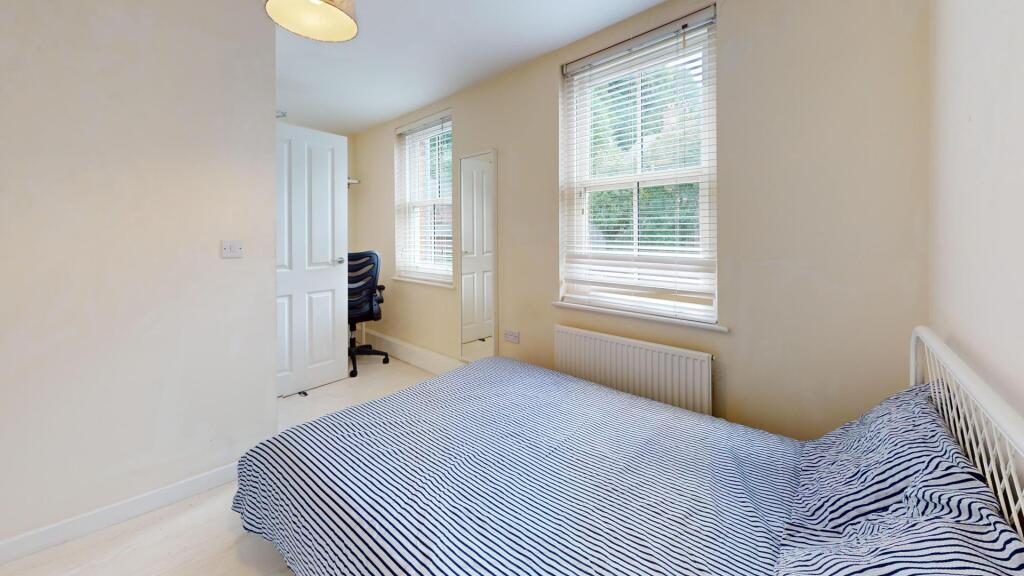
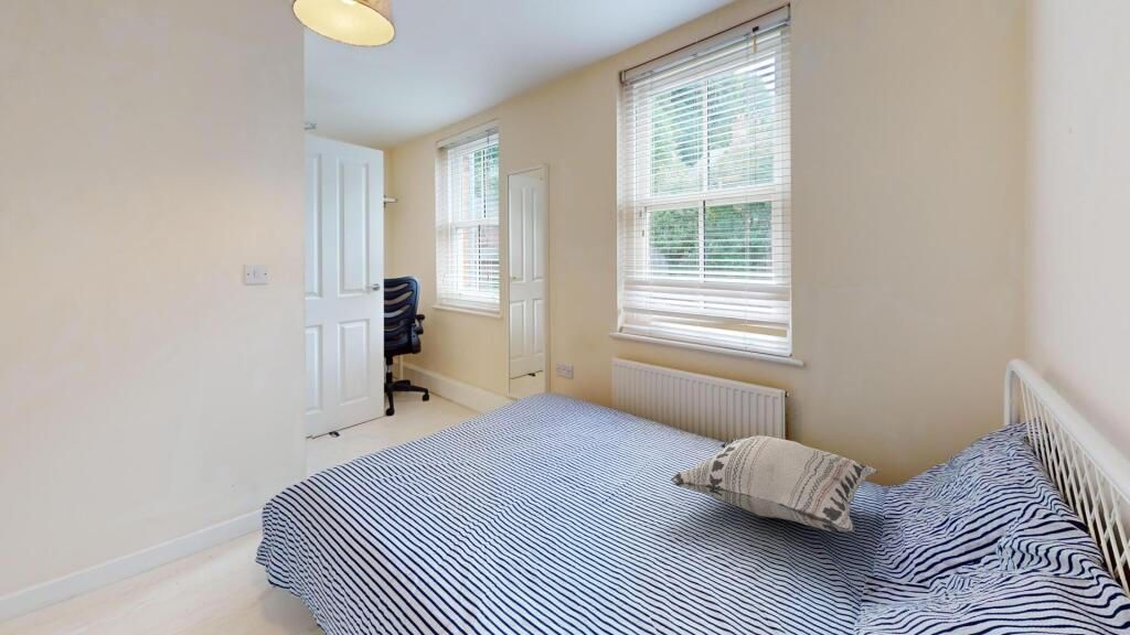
+ decorative pillow (775, 474)
